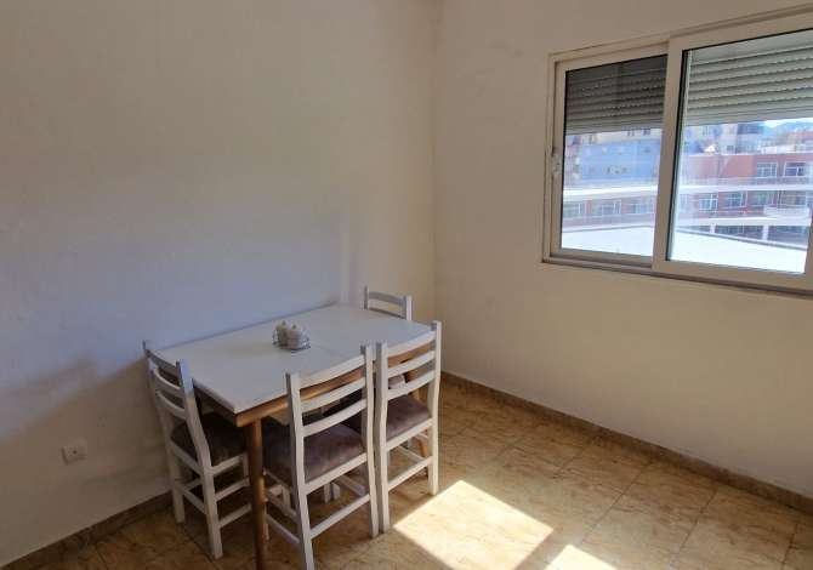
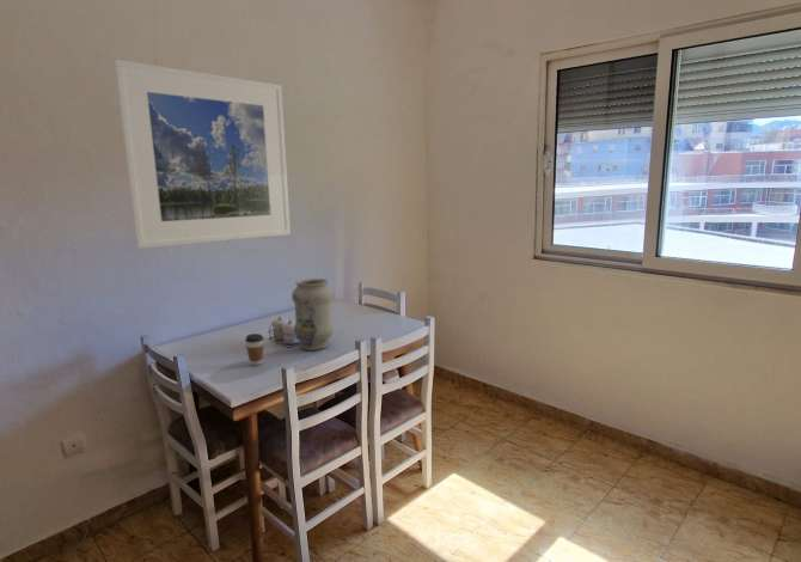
+ vase (313, 313)
+ coffee cup (255, 349)
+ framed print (214, 159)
